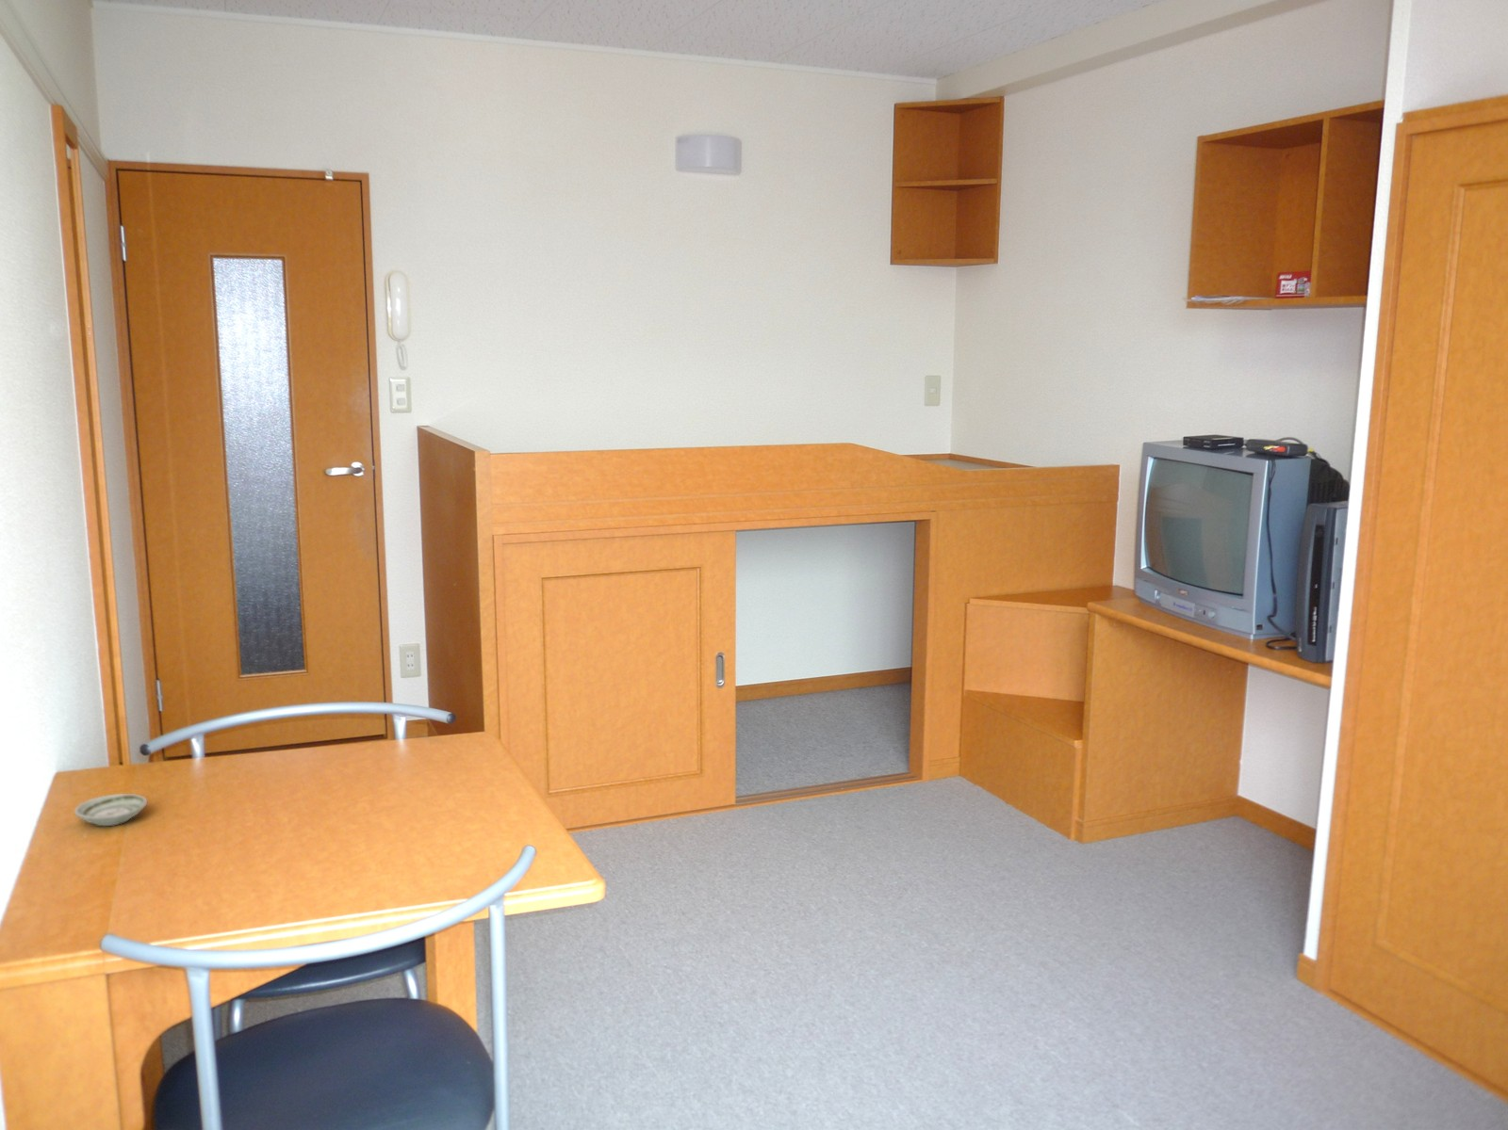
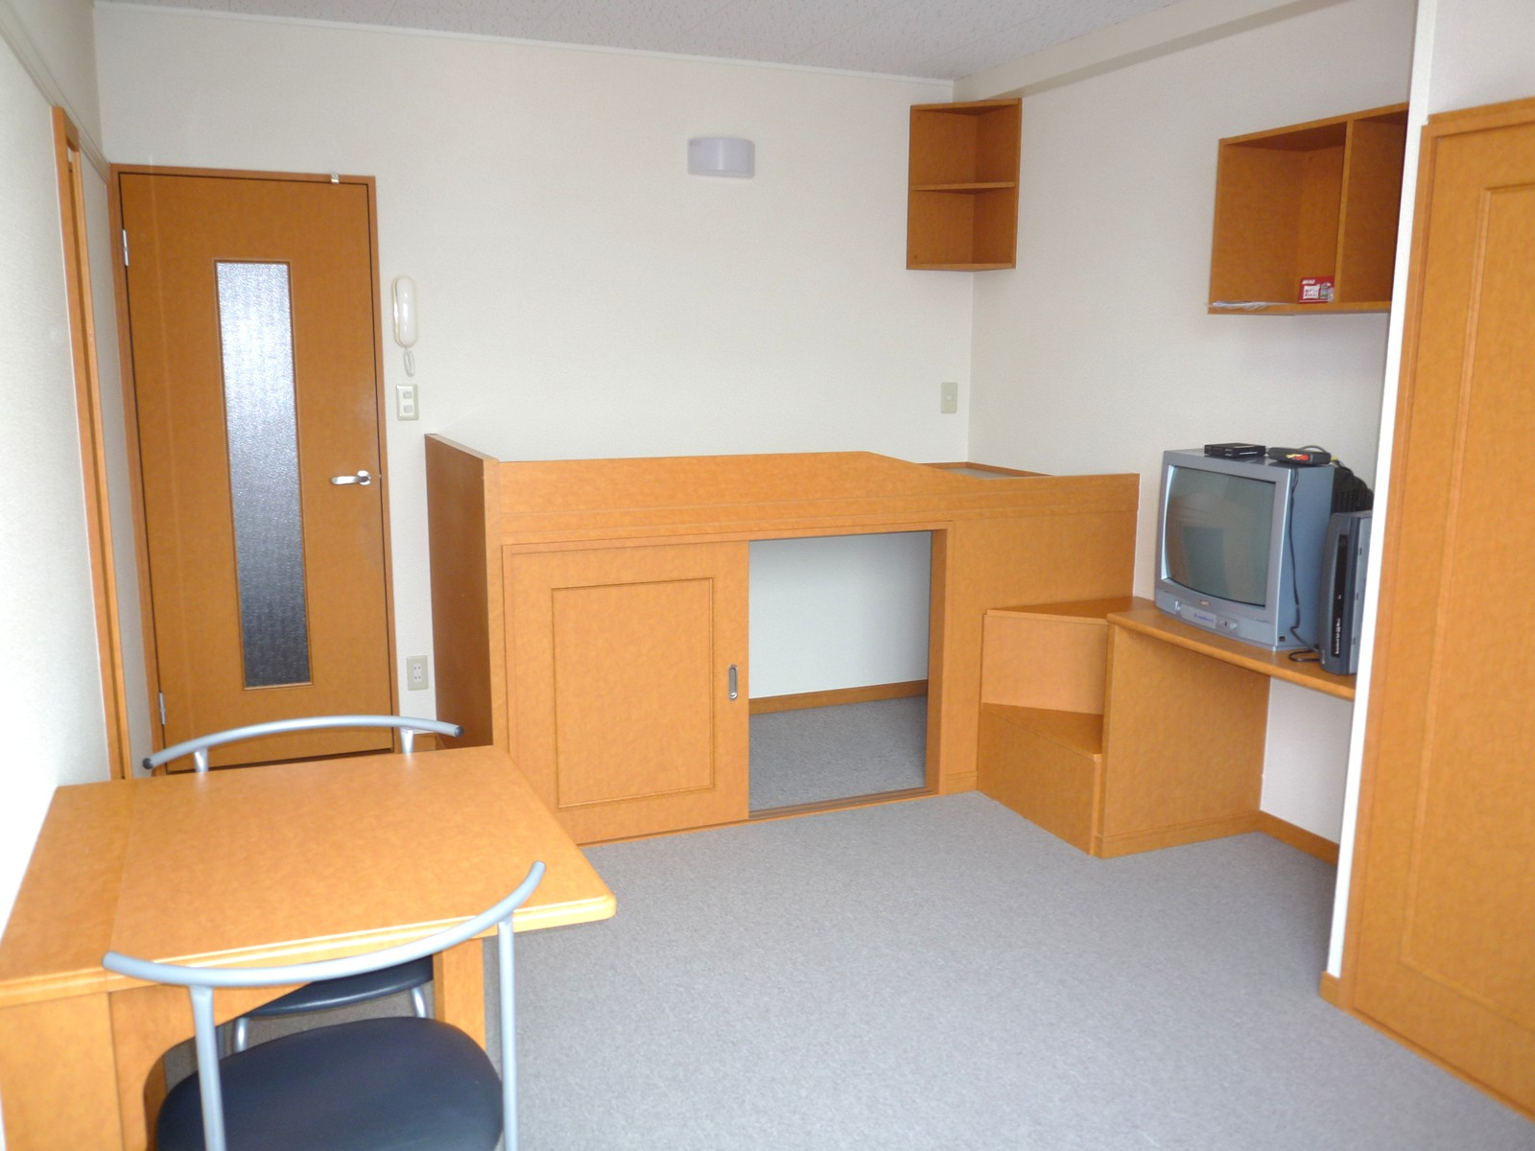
- saucer (112, 812)
